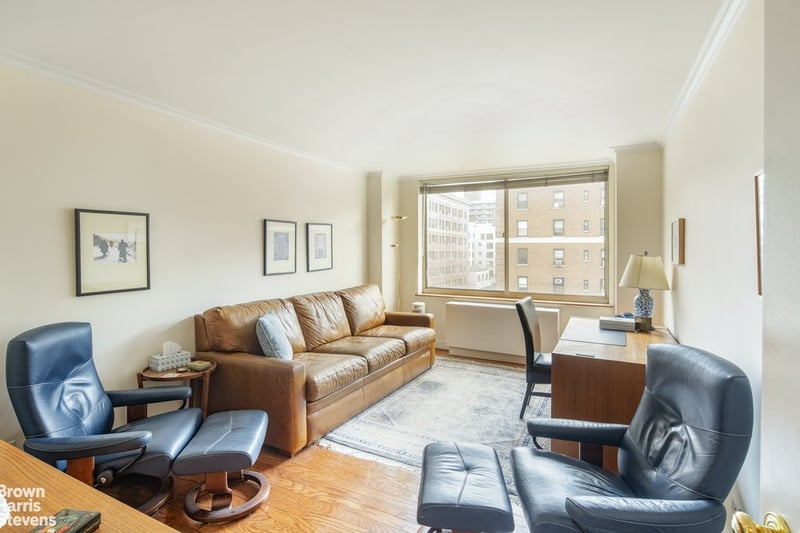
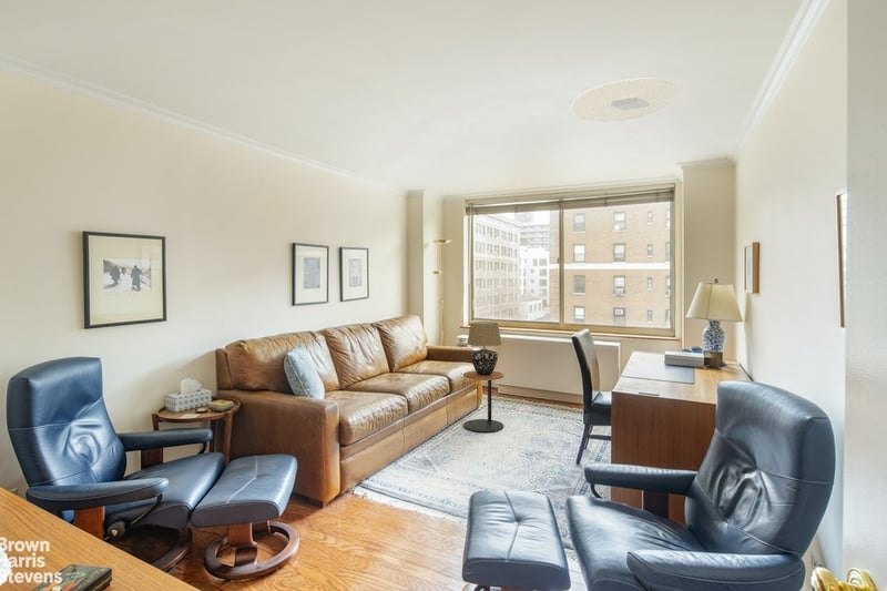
+ side table (488, 399)
+ table lamp (483, 348)
+ ceiling light (622, 98)
